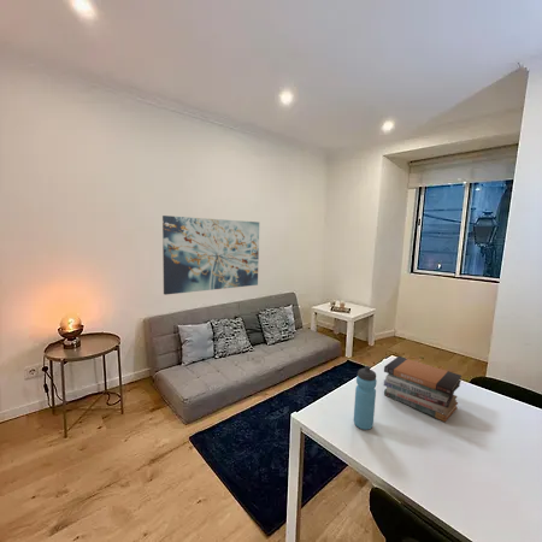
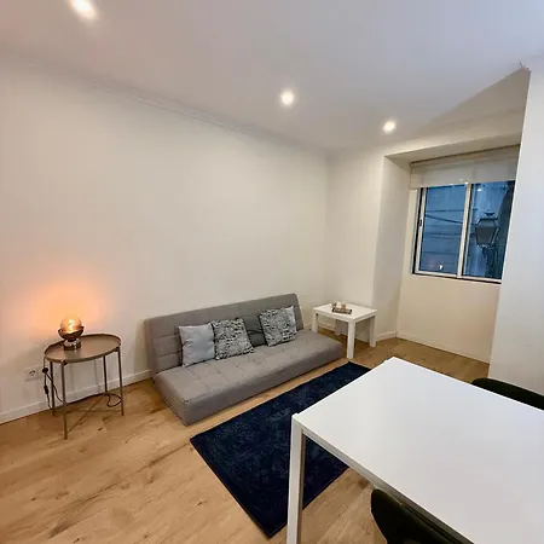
- wall art (216, 254)
- book stack (419, 385)
- water bottle (365, 395)
